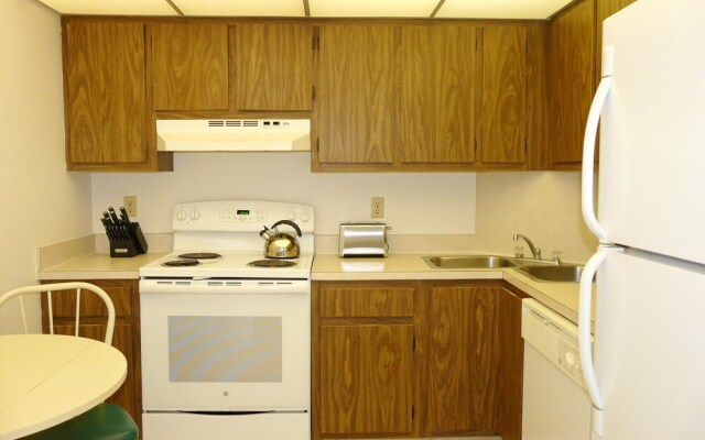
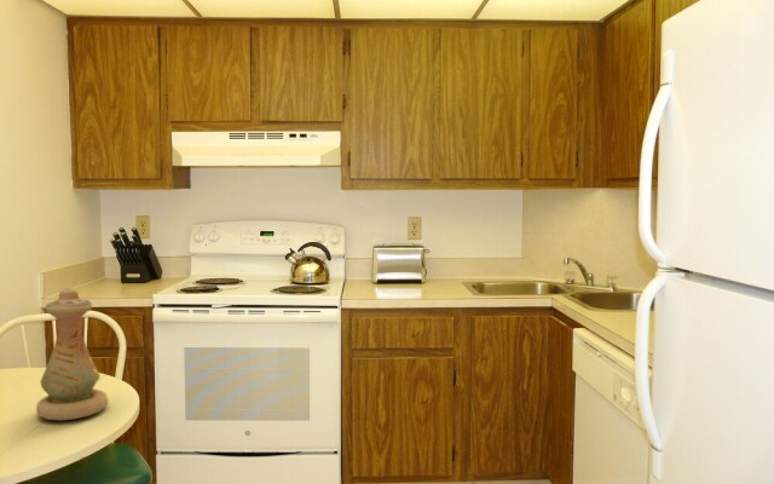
+ vase (71, 348)
